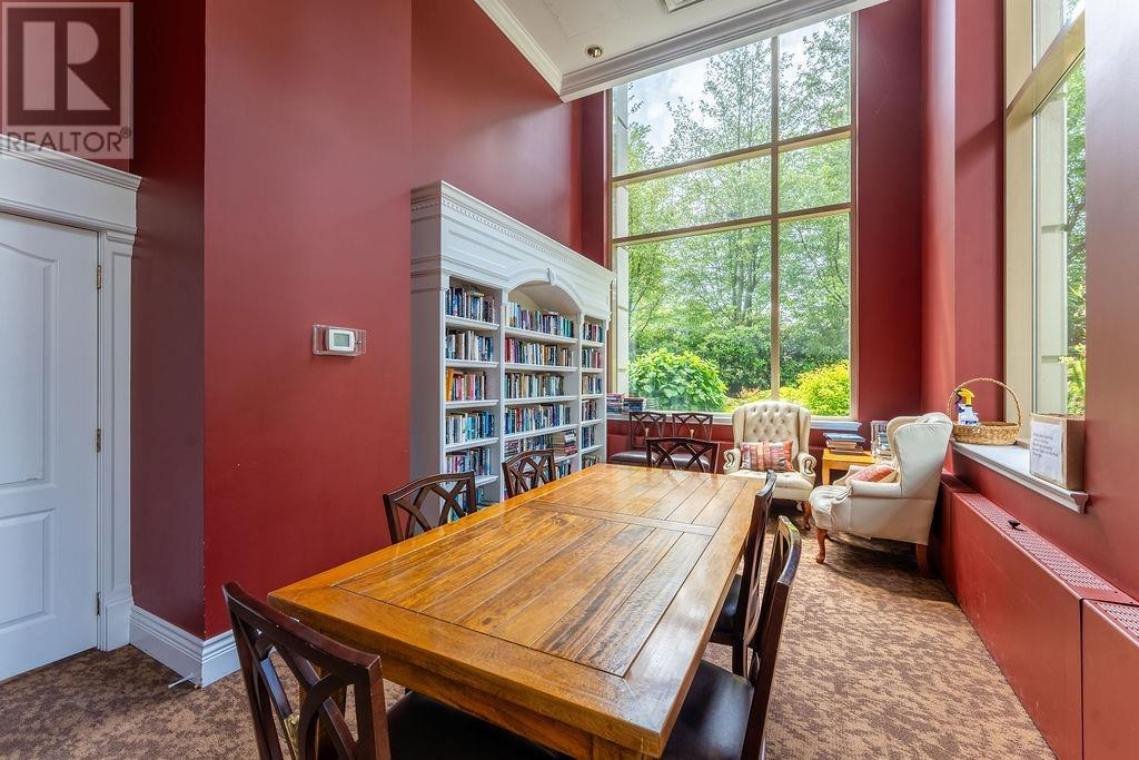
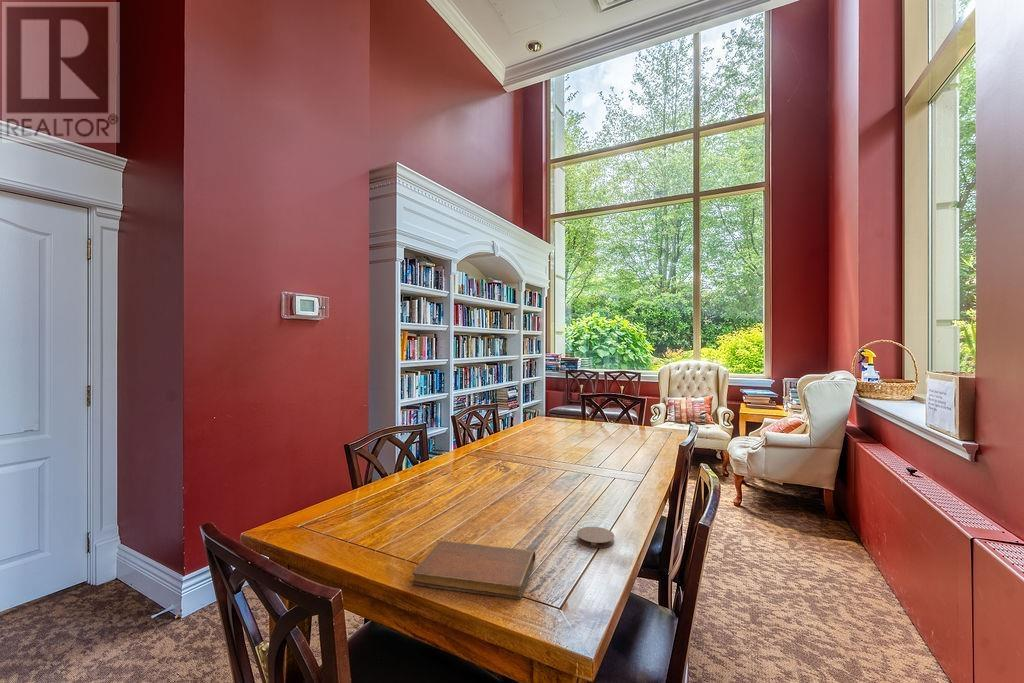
+ notebook (476, 566)
+ coaster (595, 536)
